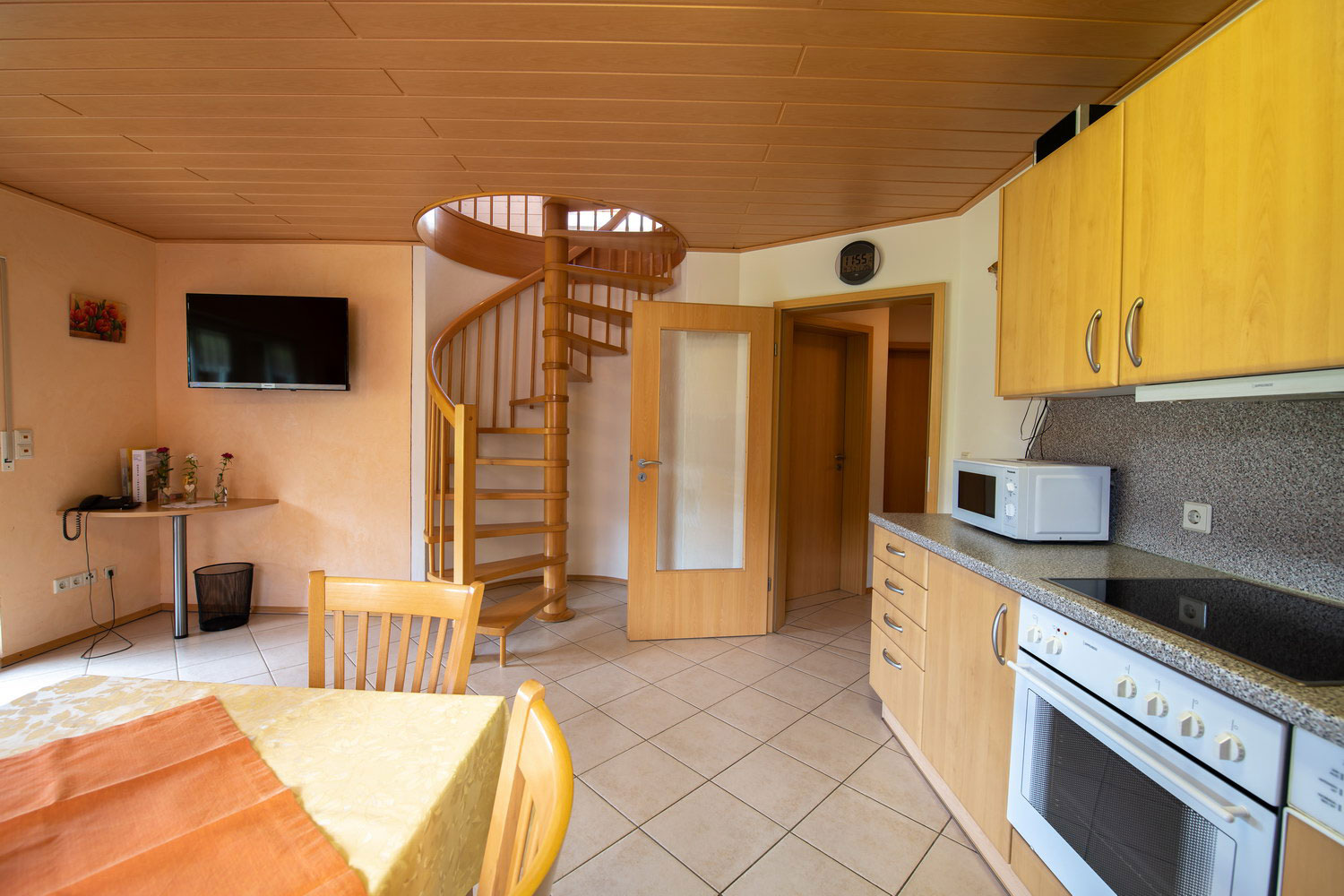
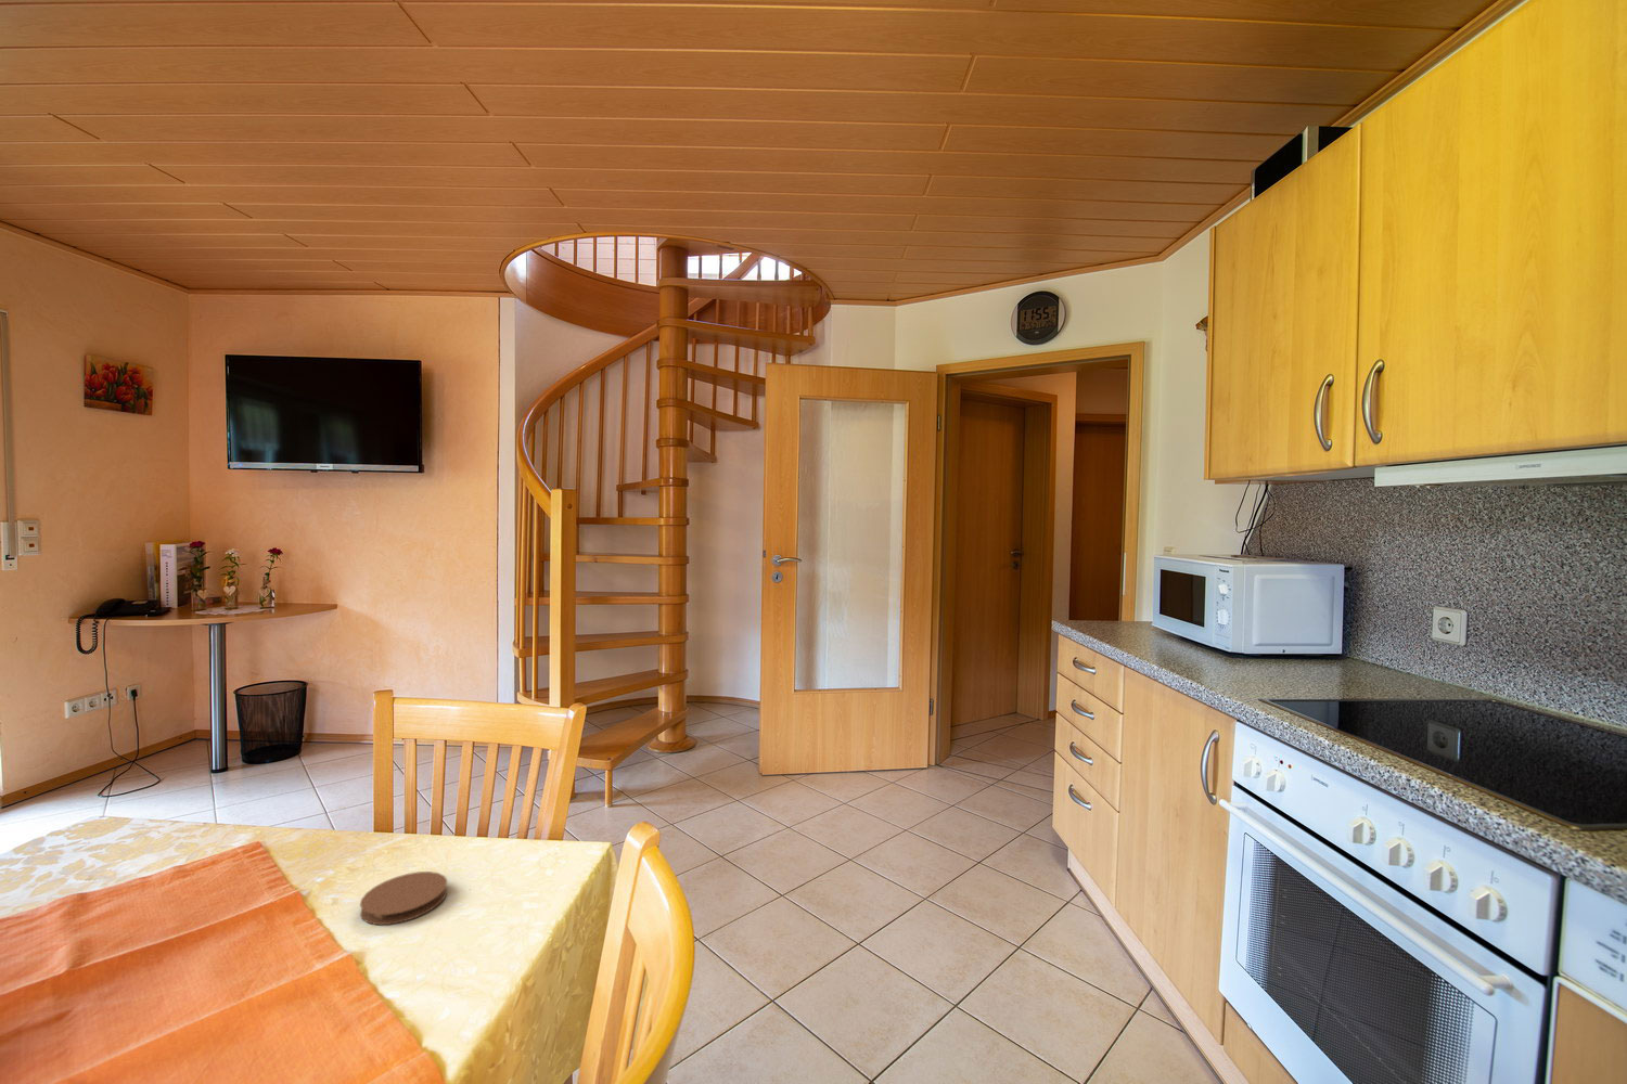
+ coaster (404, 896)
